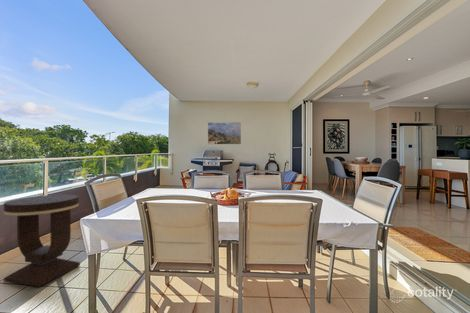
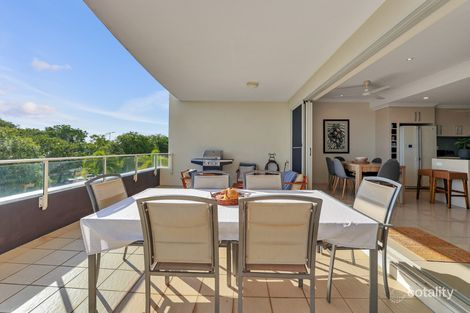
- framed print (224, 133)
- side table (39, 237)
